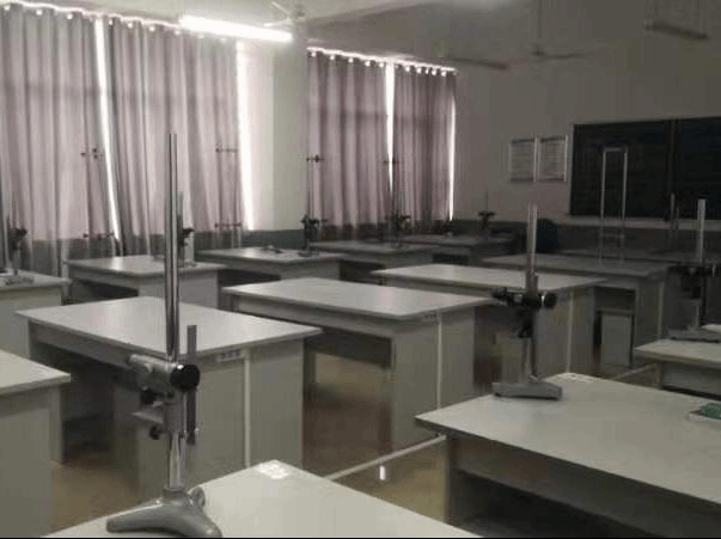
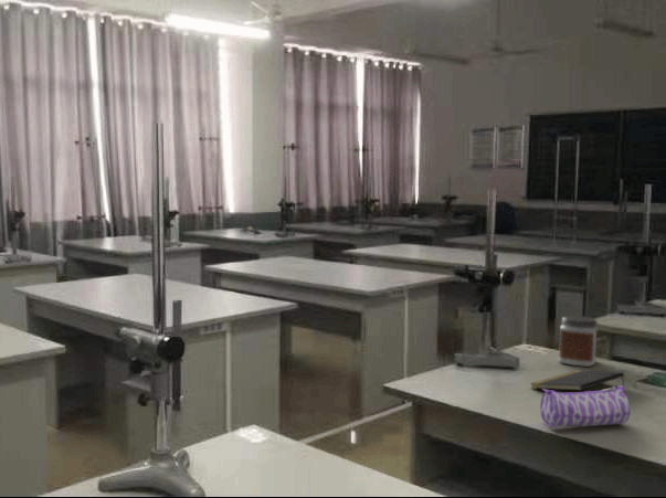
+ jar (578, 339)
+ pencil case (585, 406)
+ notepad (577, 380)
